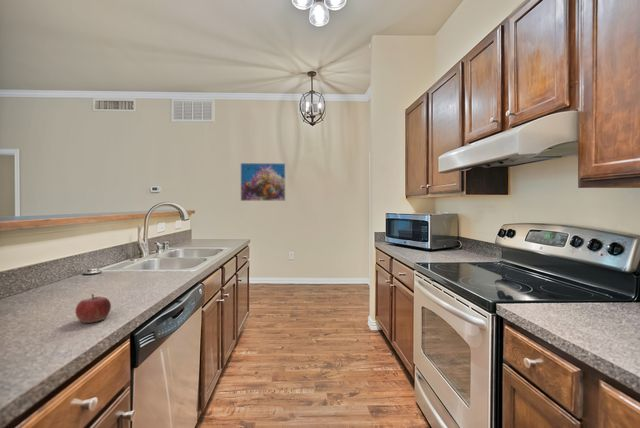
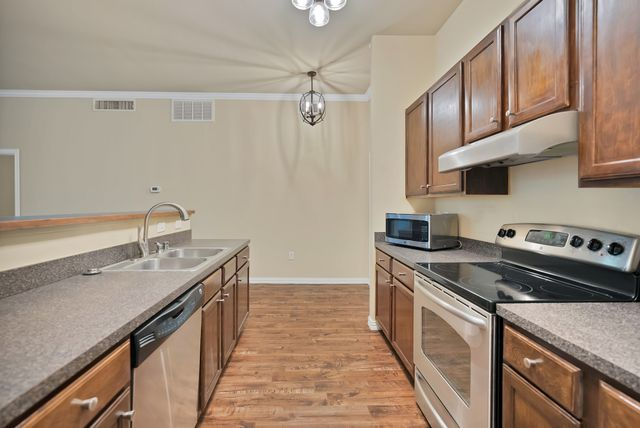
- fruit (93, 306)
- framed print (263, 182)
